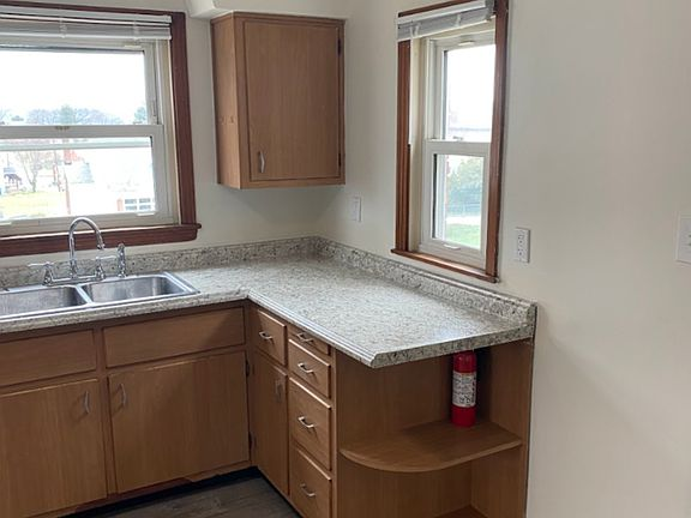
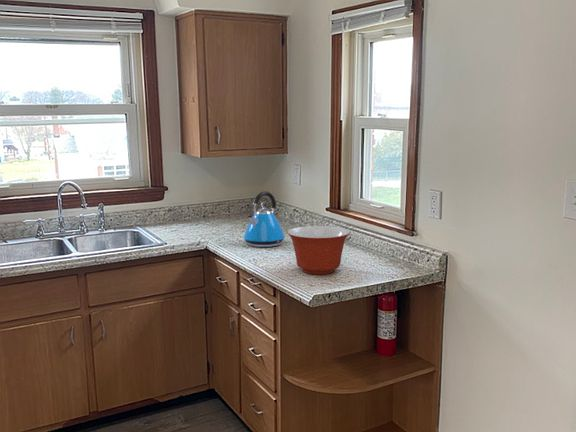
+ mixing bowl (318, 250)
+ kettle (265, 217)
